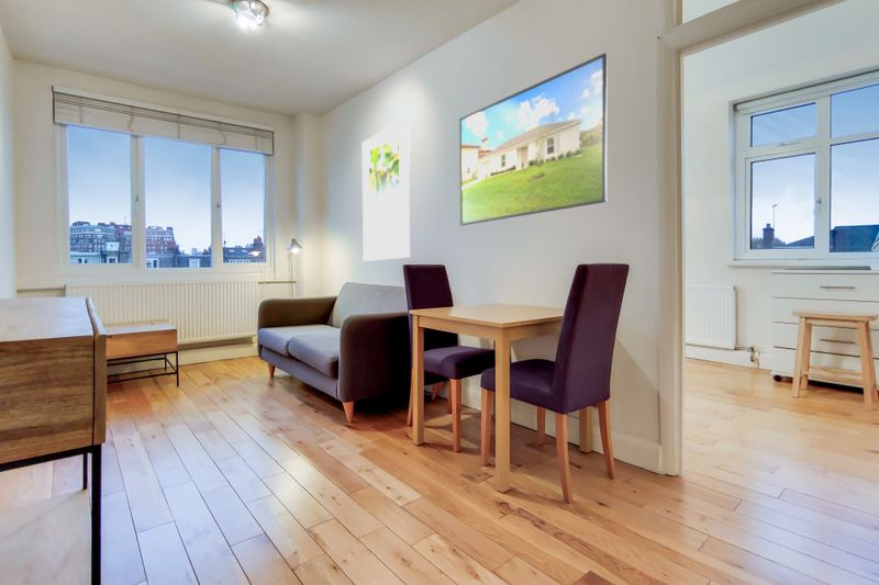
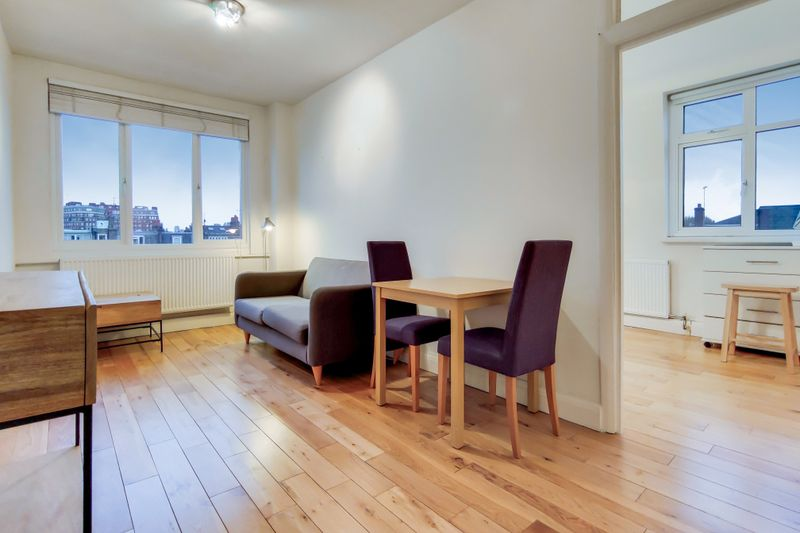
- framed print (383, 195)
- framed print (521, 153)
